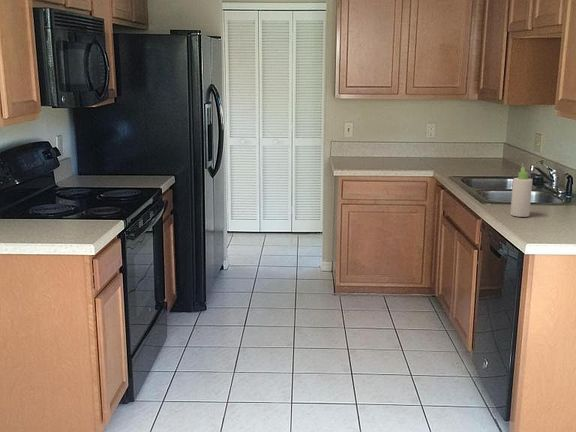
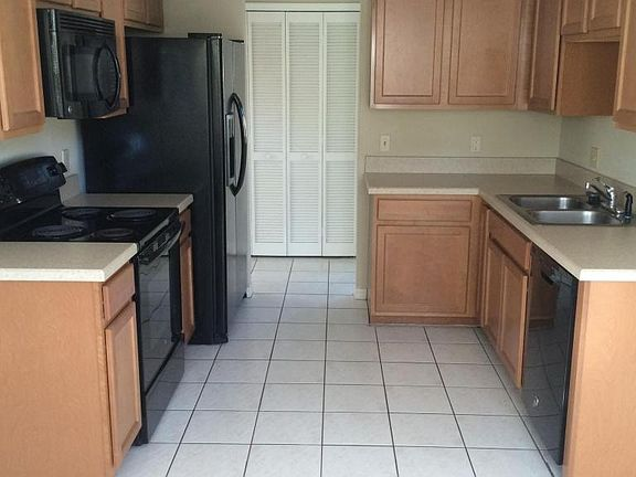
- bottle (521, 189)
